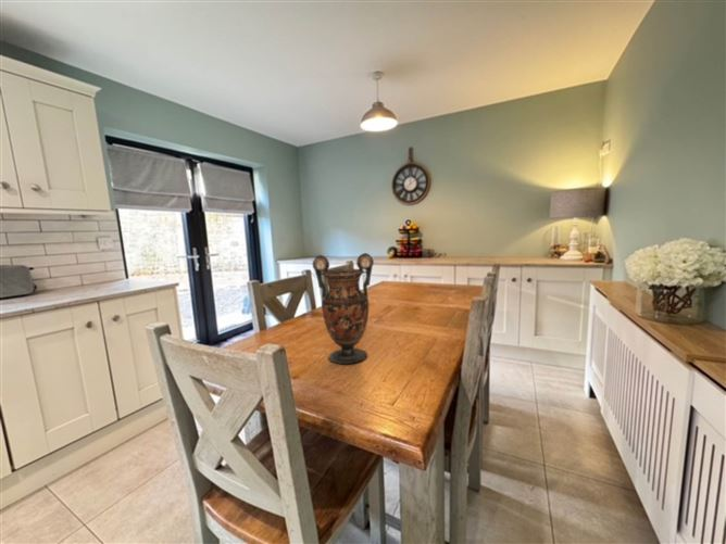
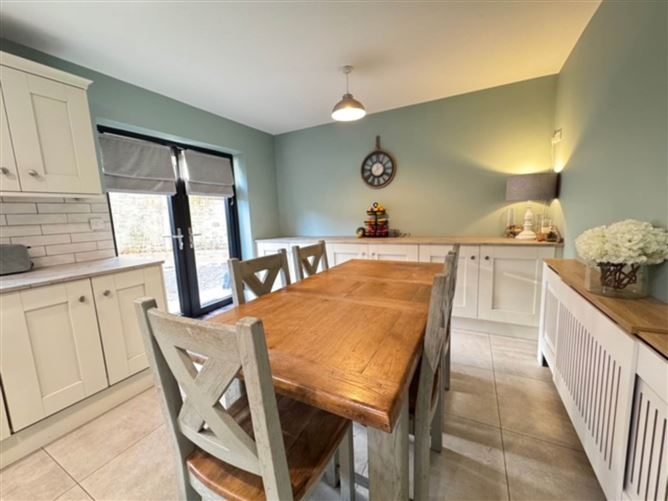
- vase (345, 305)
